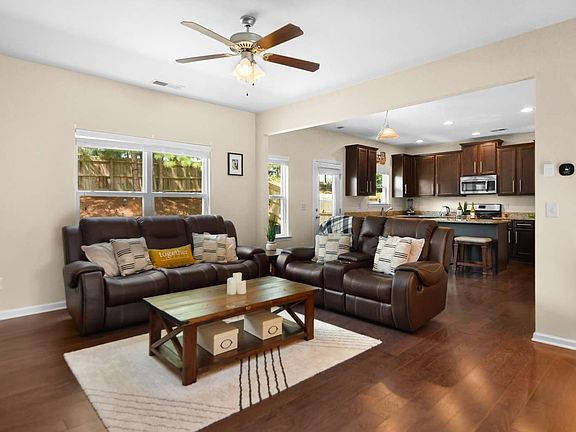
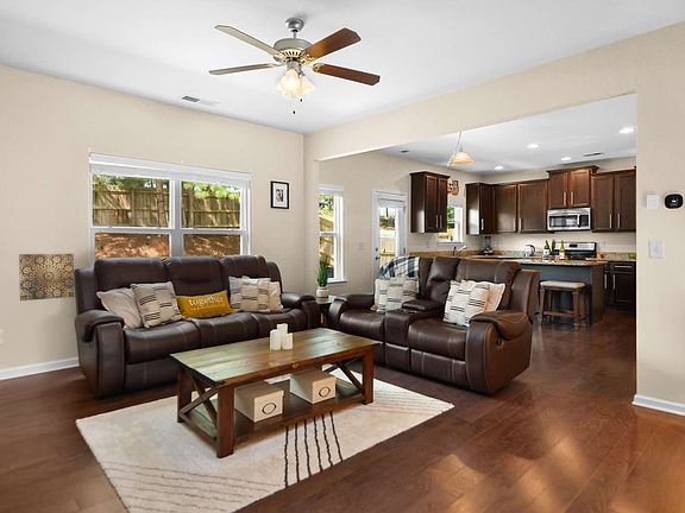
+ wall art (46, 276)
